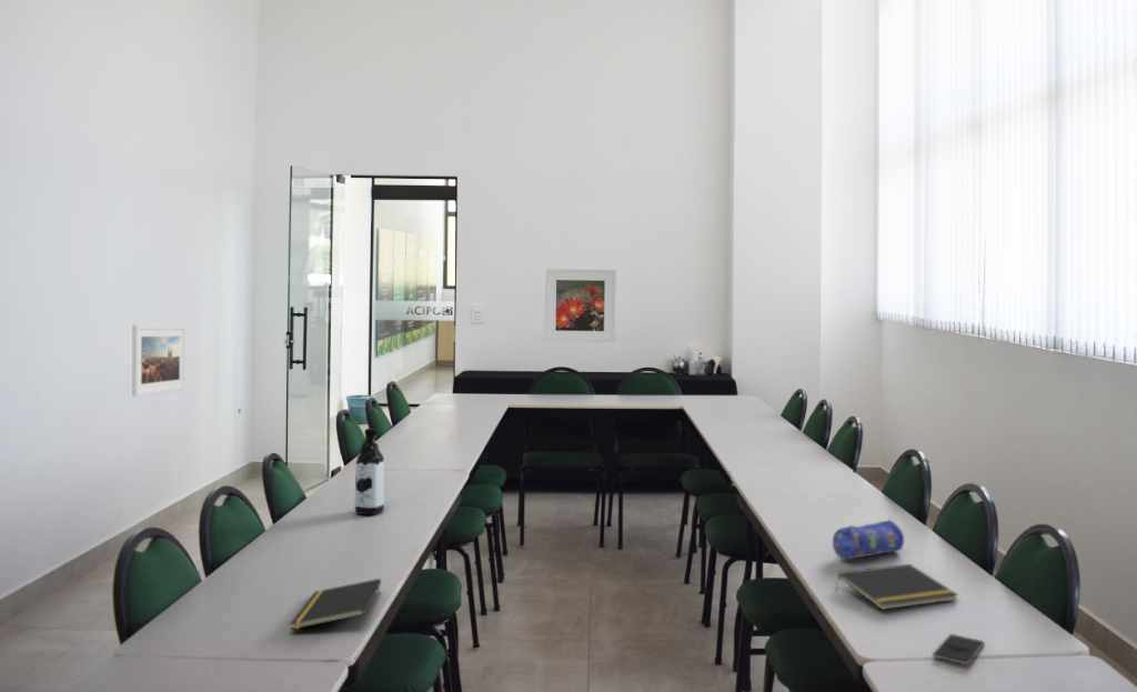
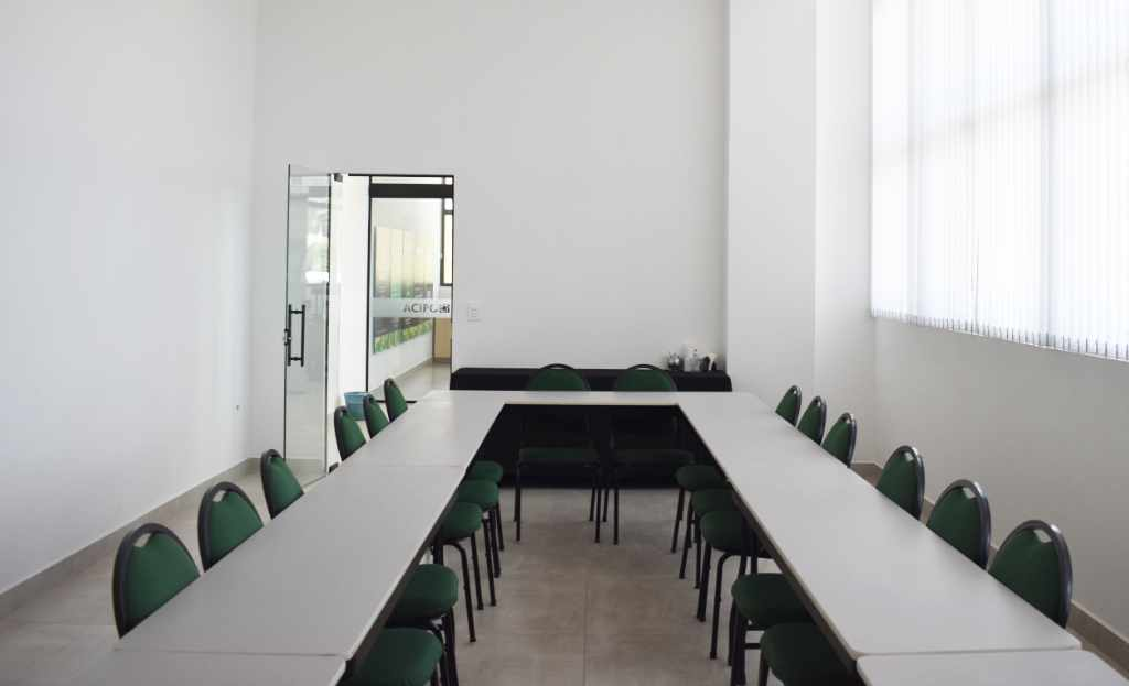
- pencil case (868, 538)
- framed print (580, 305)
- notepad (896, 585)
- notepad (338, 602)
- smartphone (958, 649)
- water bottle (369, 470)
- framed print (160, 359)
